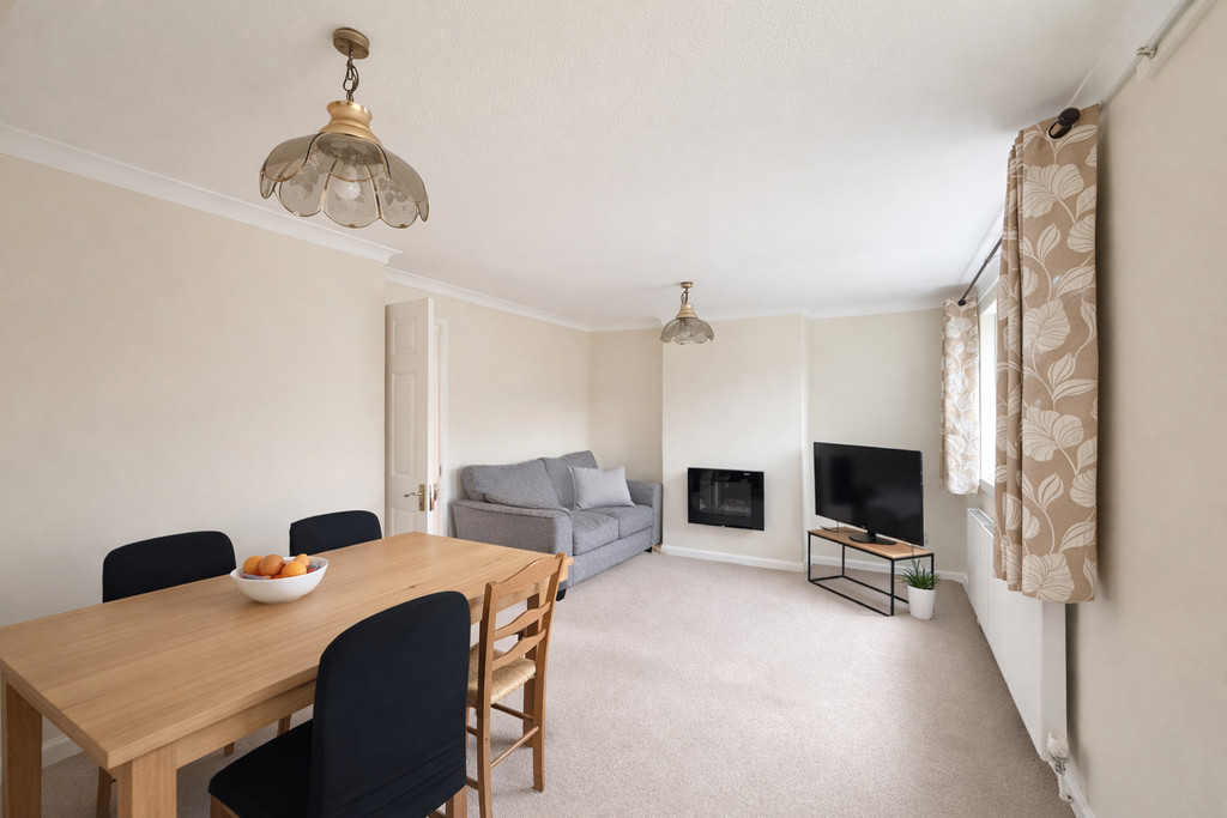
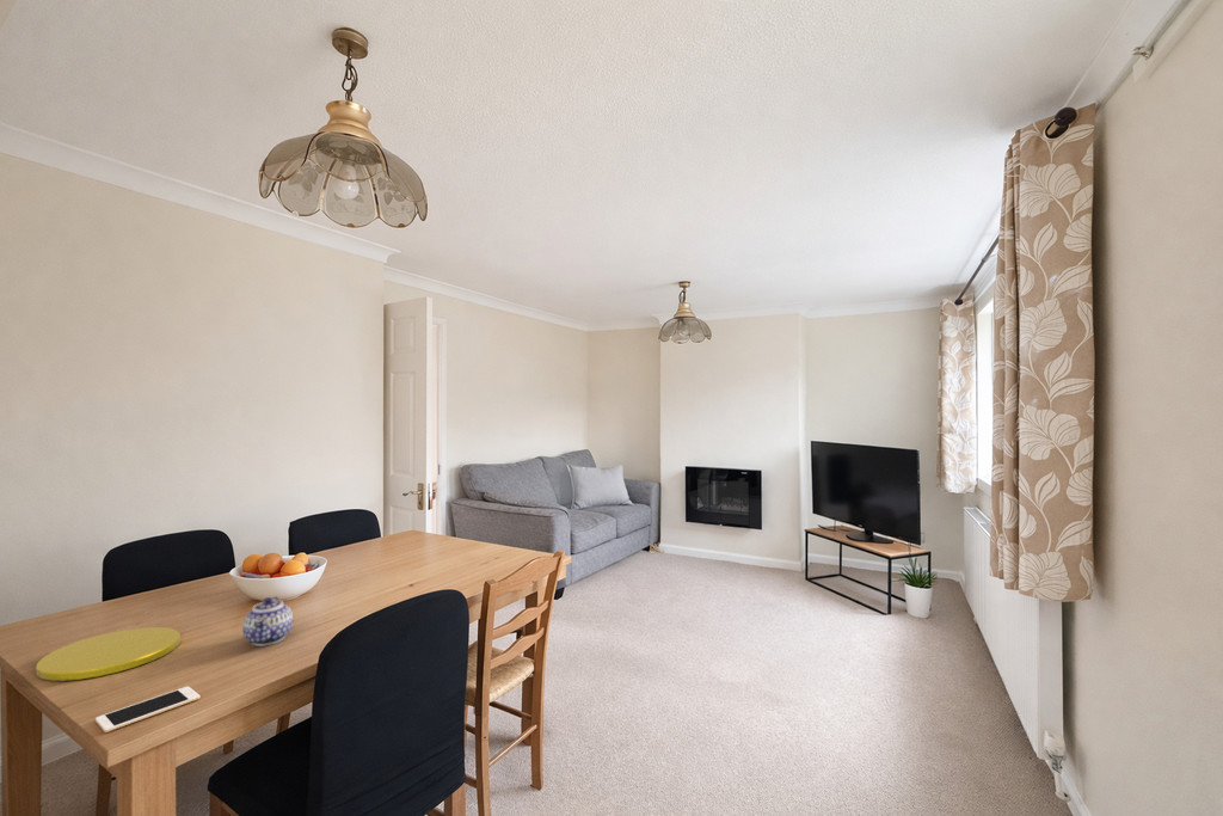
+ teapot (268, 619)
+ cell phone (149, 707)
+ plate (112, 650)
